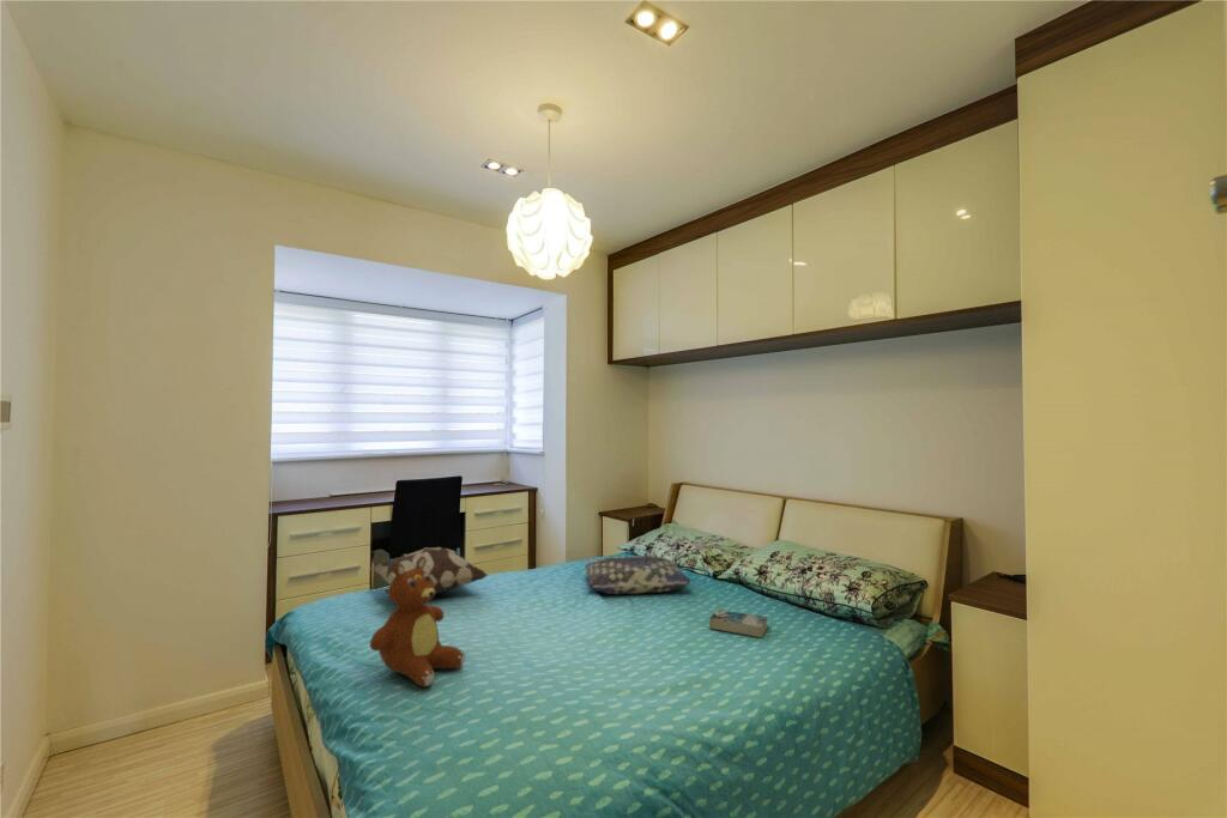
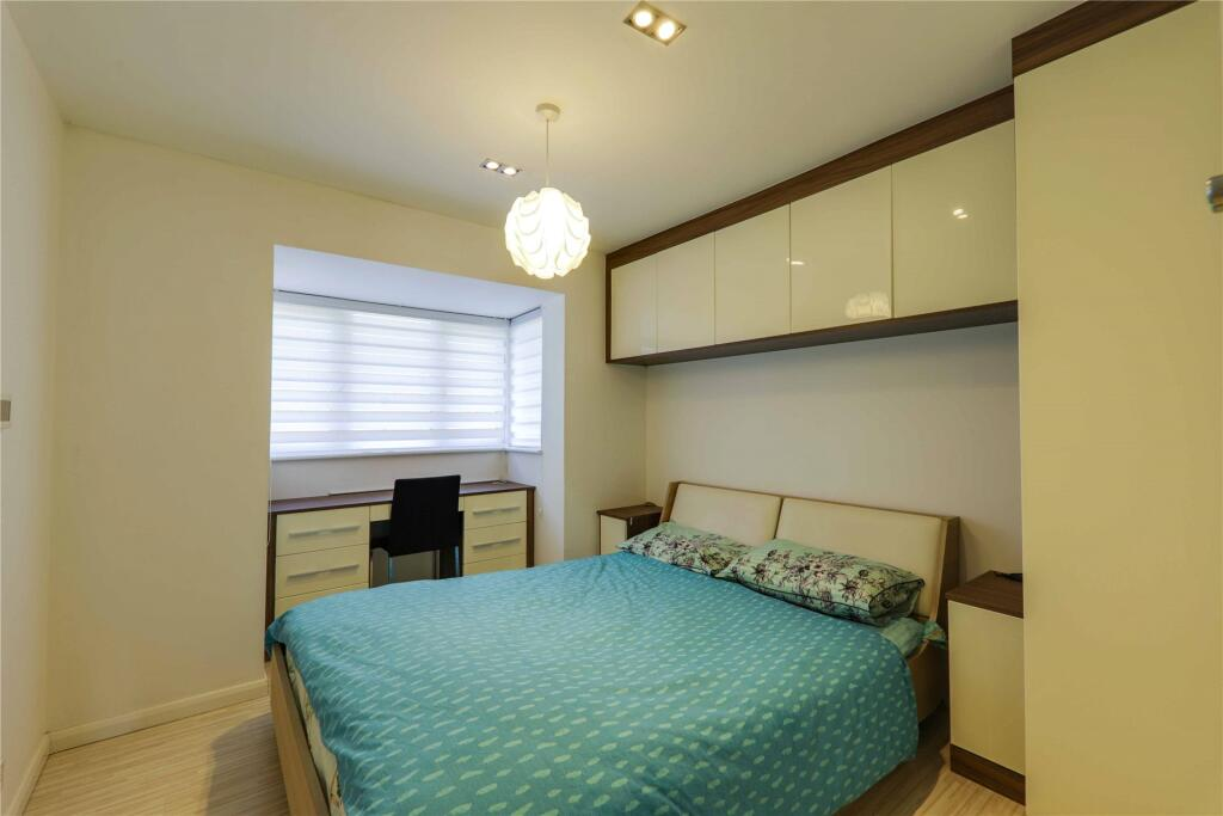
- decorative pillow (427, 571)
- cushion (634, 574)
- book (738, 622)
- teddy bear (422, 616)
